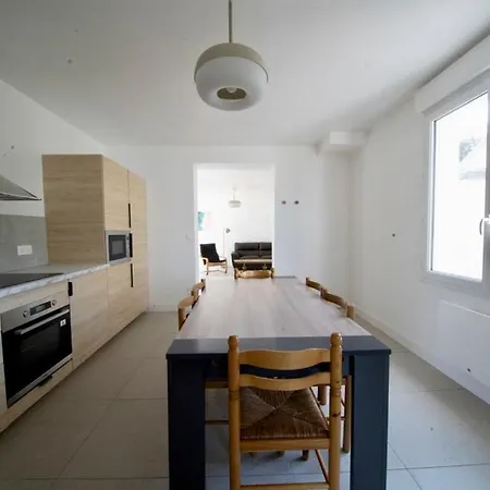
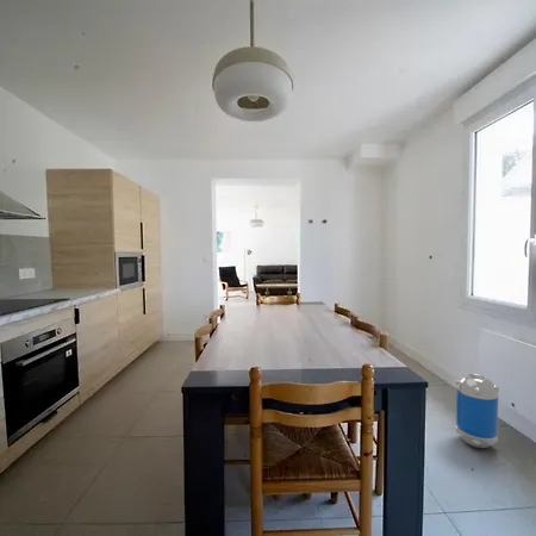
+ trash can (476, 410)
